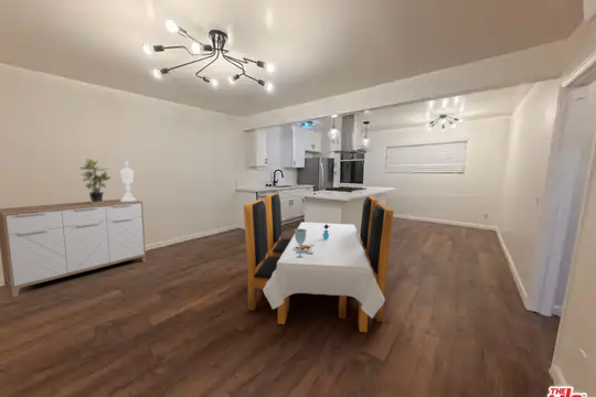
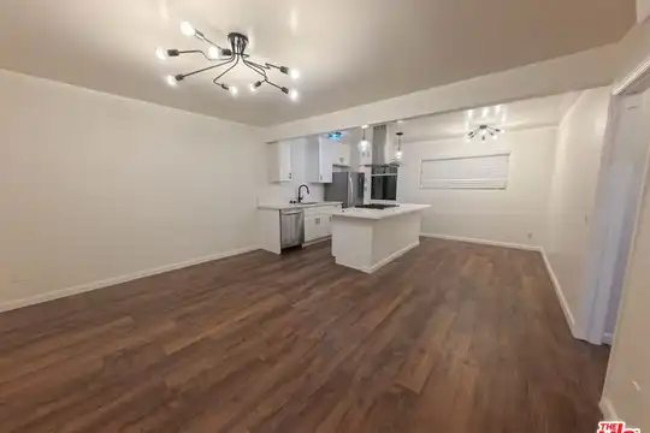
- decorative urn (127, 180)
- potted plant (95, 181)
- sideboard (81, 238)
- dining set (318, 243)
